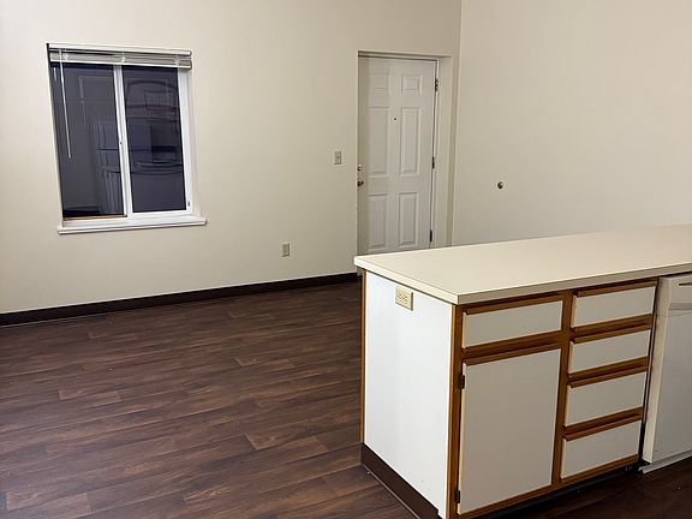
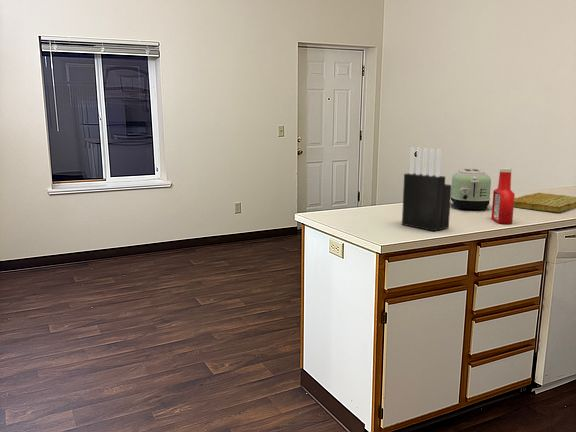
+ cutting board (547, 200)
+ toaster (470, 188)
+ knife block (428, 187)
+ soap bottle (503, 194)
